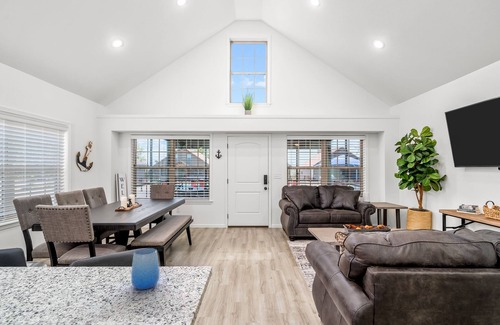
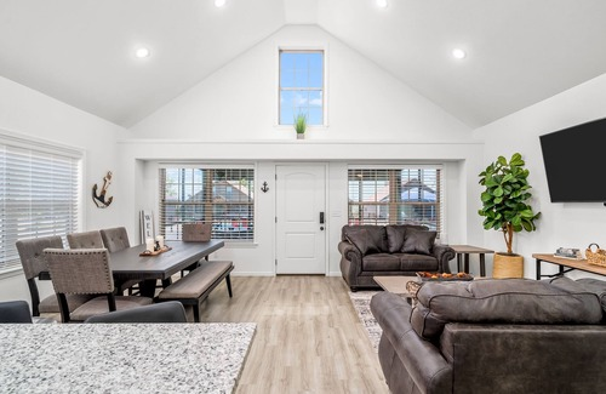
- cup (145, 268)
